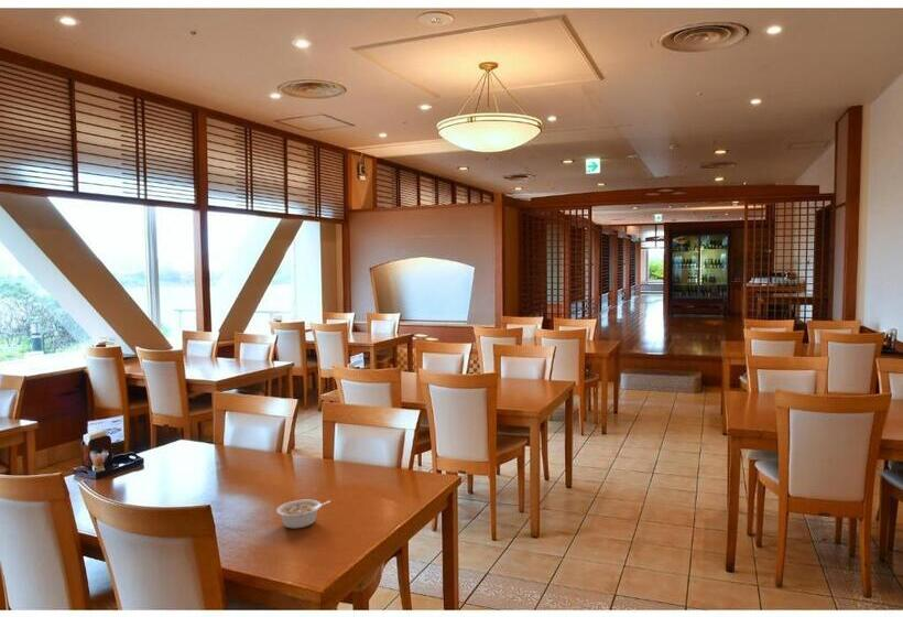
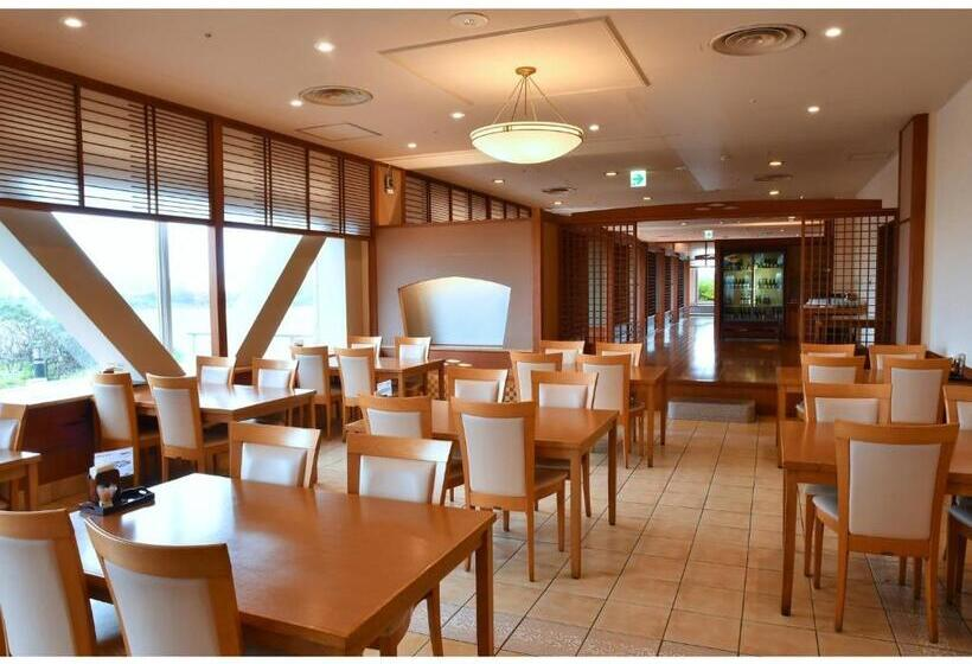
- legume (301, 512)
